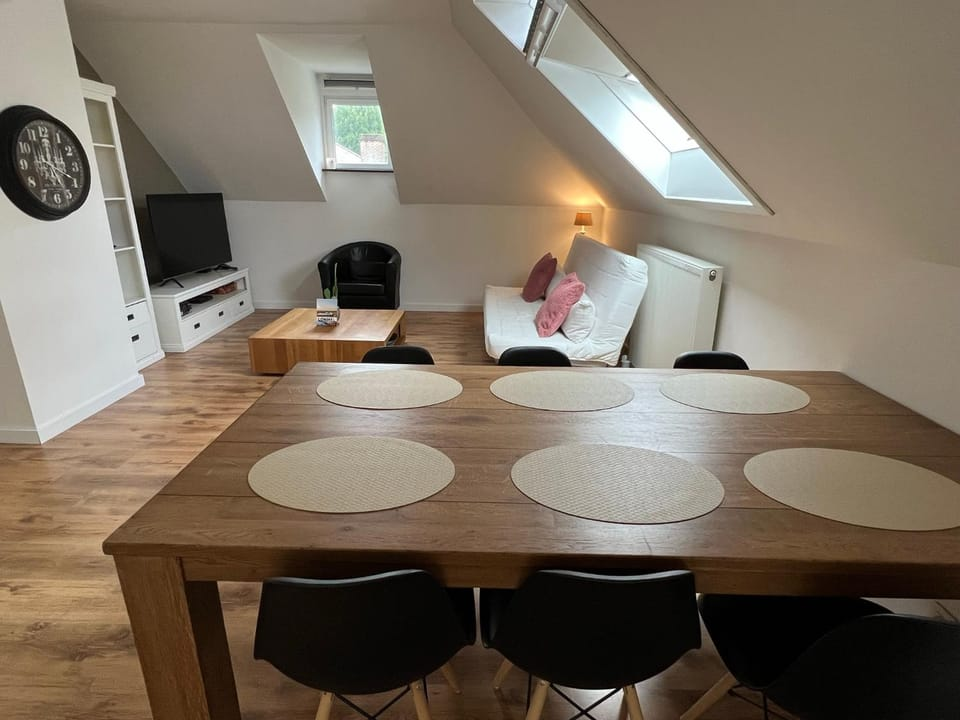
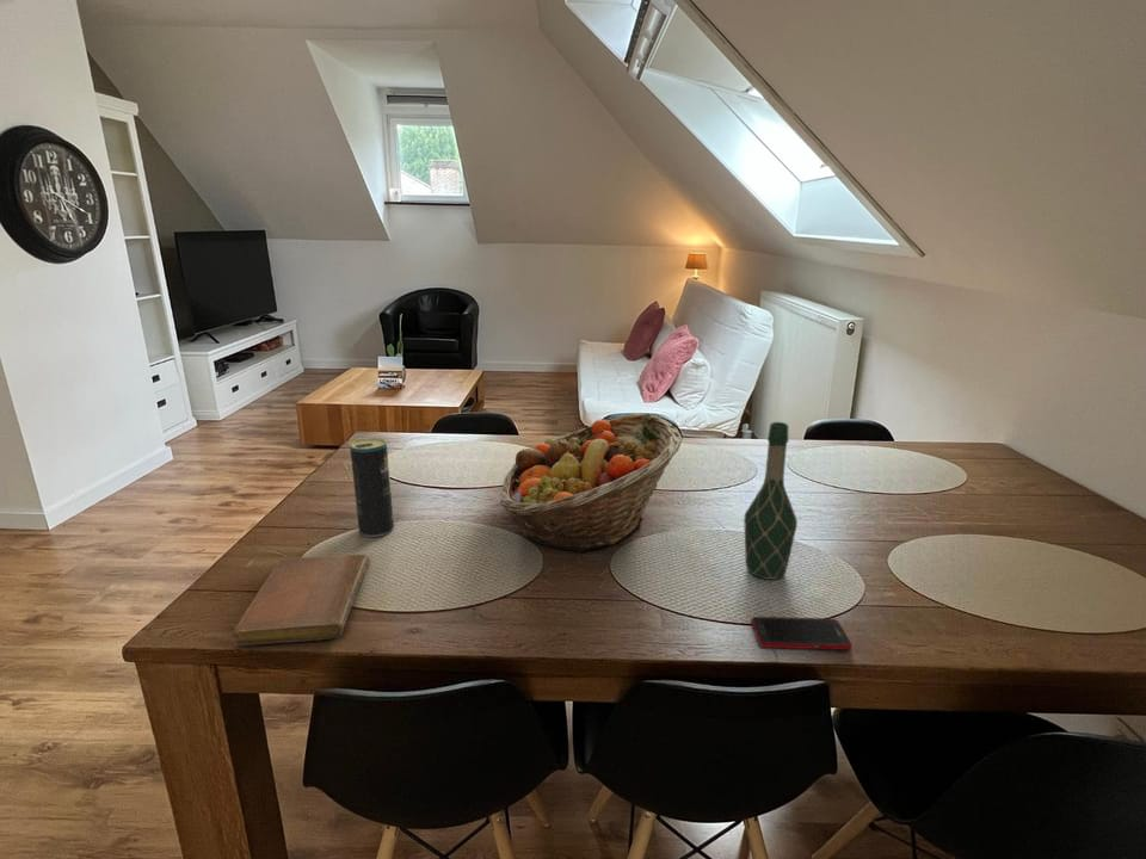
+ wine bottle (771, 500)
+ fruit basket (589, 474)
+ notebook (308, 594)
+ cell phone (799, 632)
+ beverage can (372, 487)
